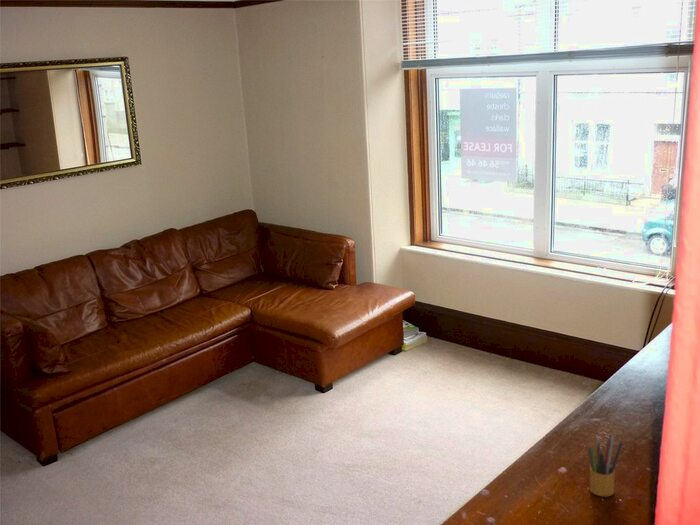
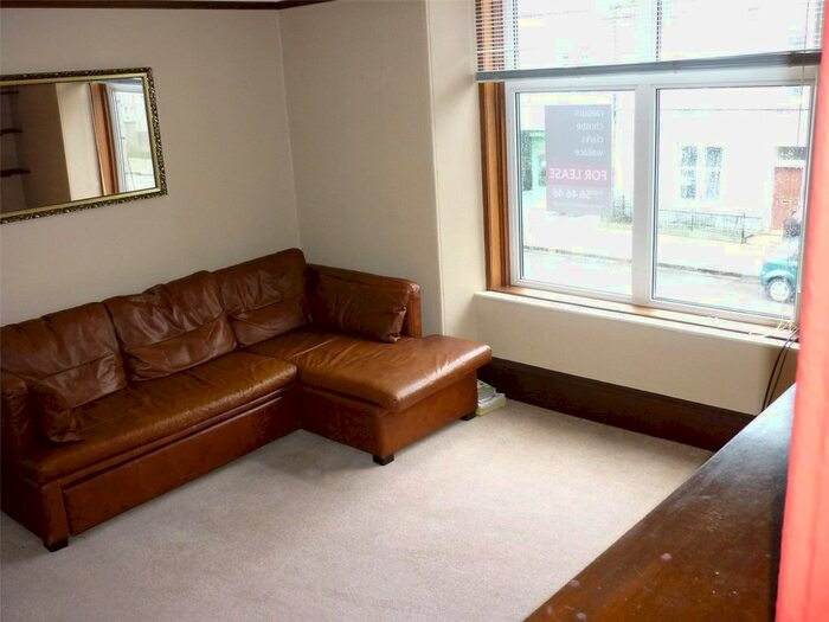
- pencil box (603, 465)
